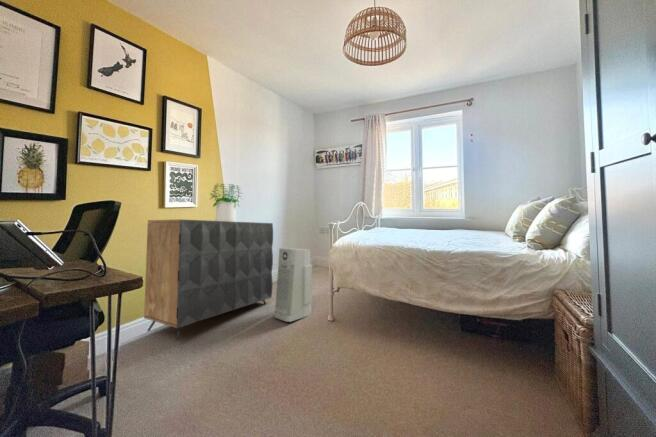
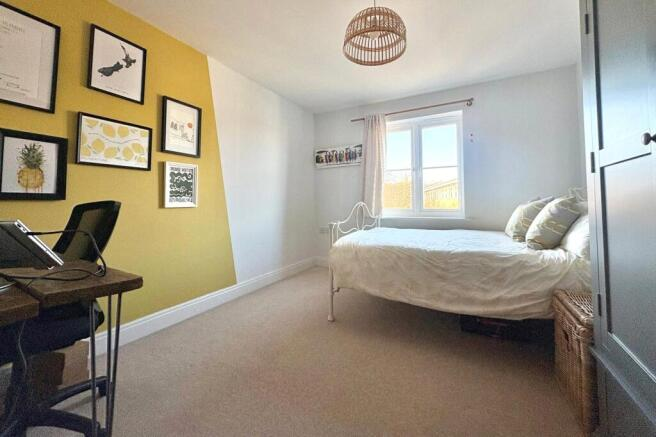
- air purifier (294, 281)
- potted plant (226, 202)
- dresser (217, 269)
